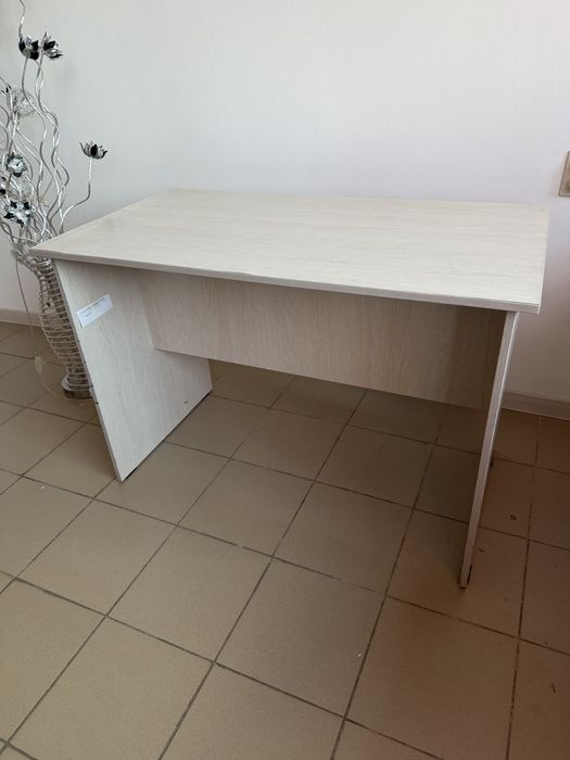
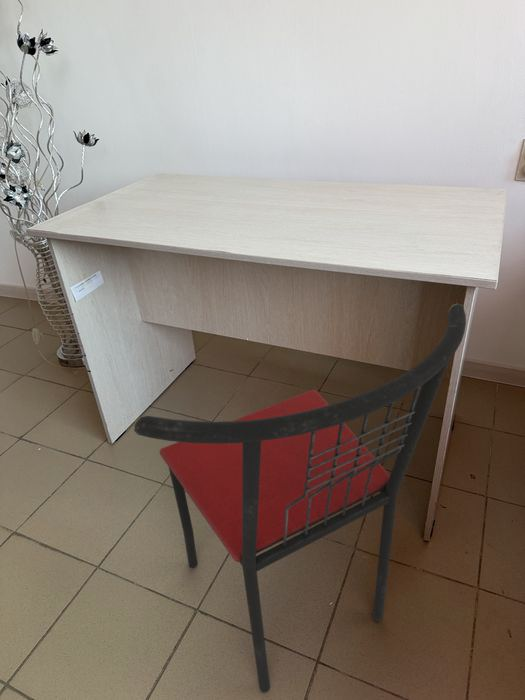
+ chair (286, 487)
